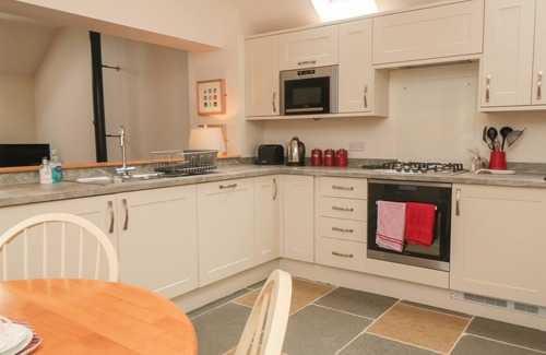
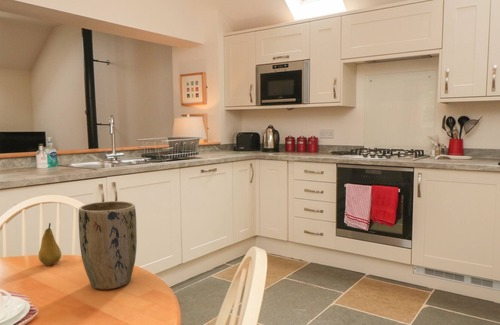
+ plant pot (108, 244)
+ fruit (49, 243)
